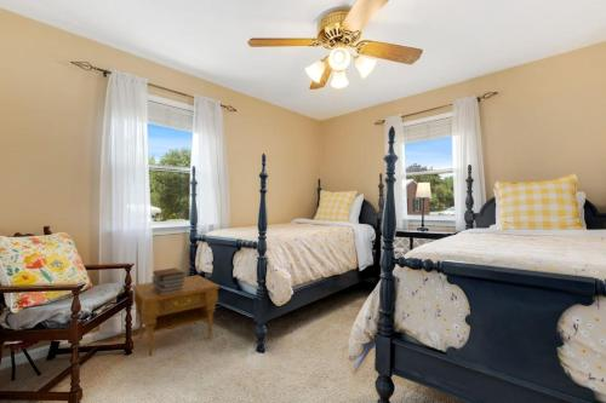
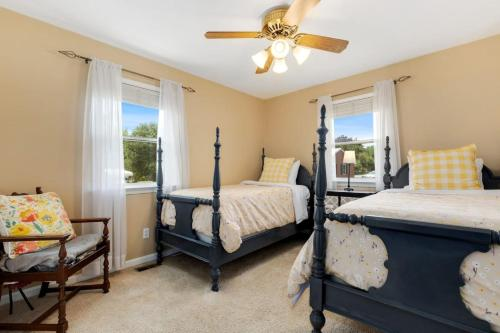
- book stack (168, 280)
- nightstand (175, 311)
